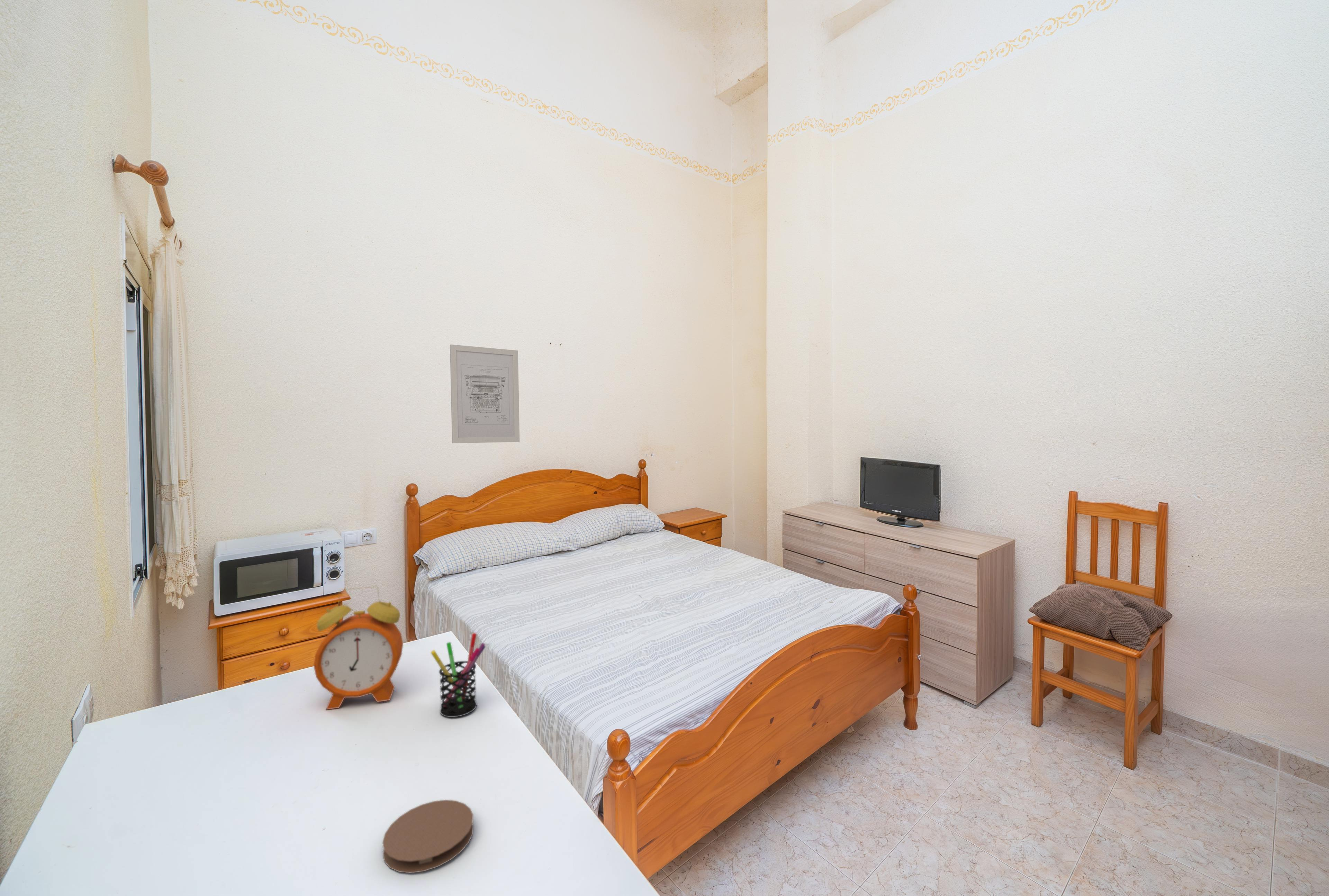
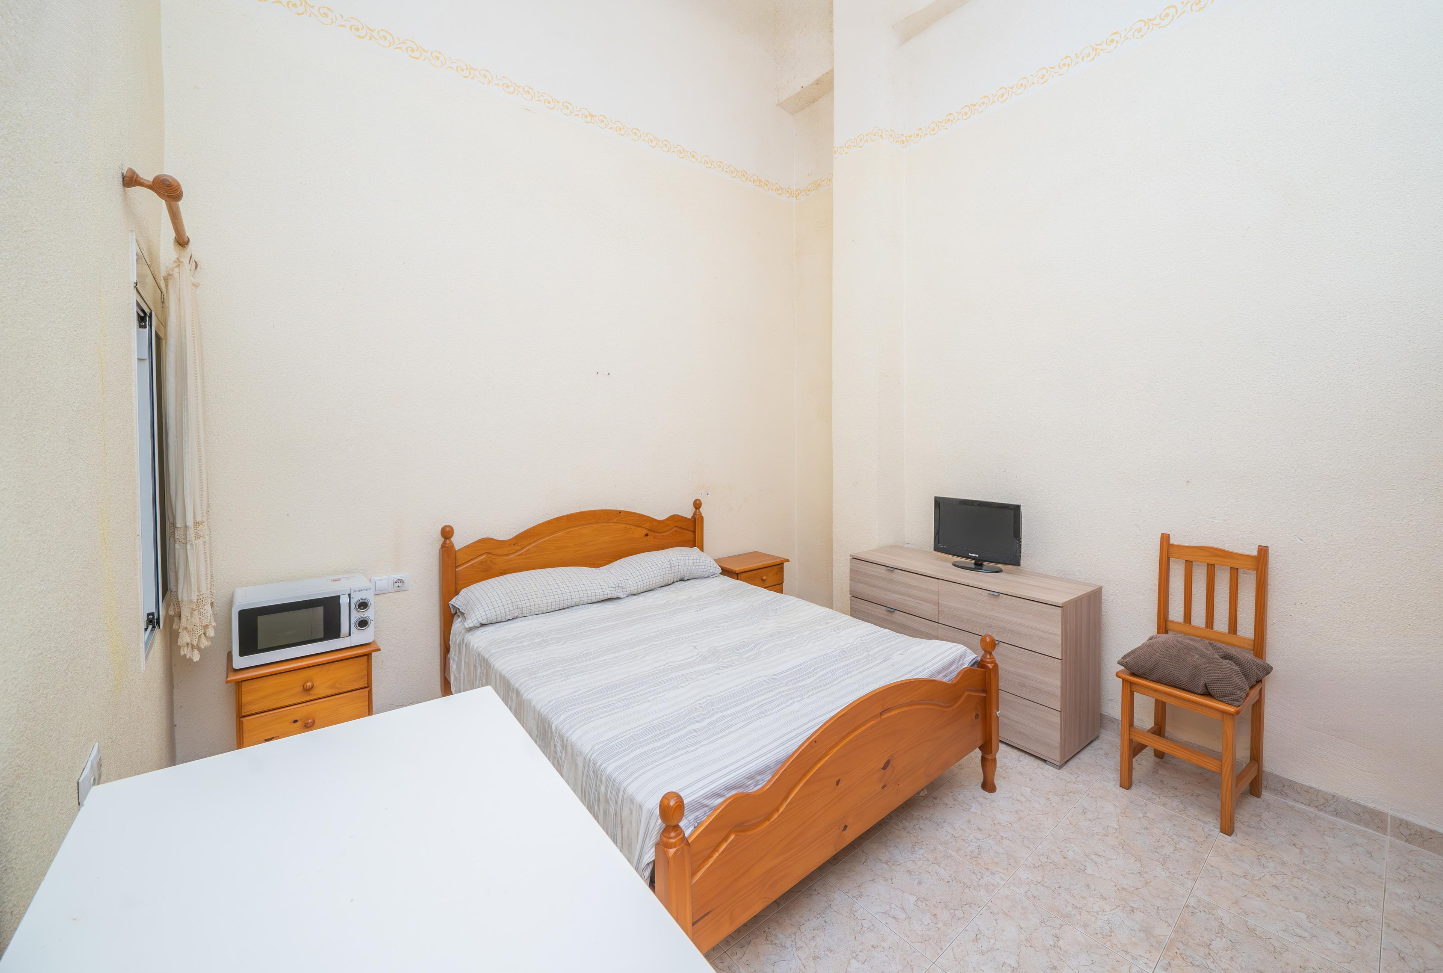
- pen holder (458, 671)
- wall art (486, 395)
- coaster (430, 833)
- alarm clock (360, 643)
